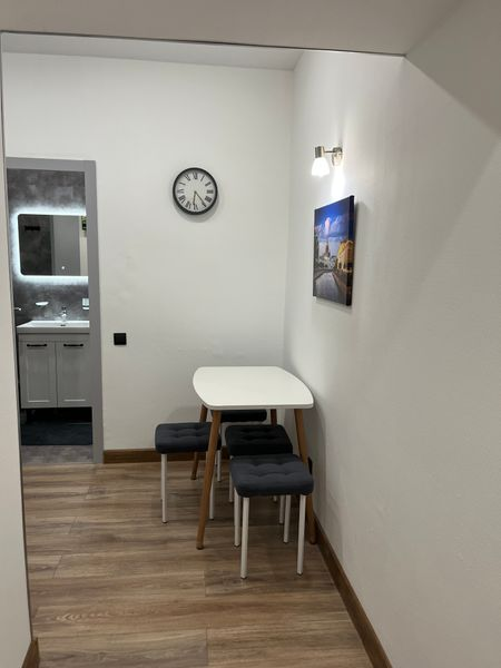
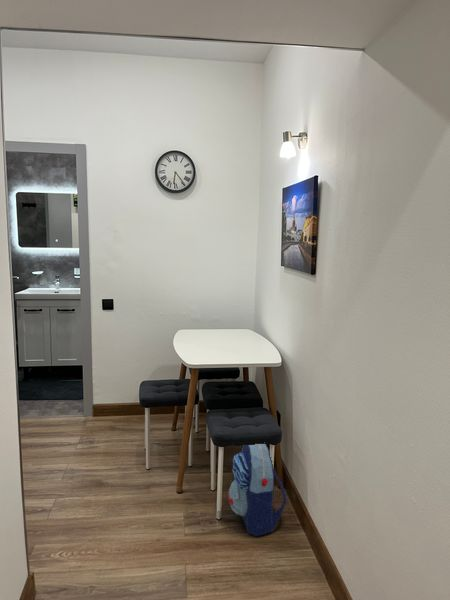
+ backpack (256, 480)
